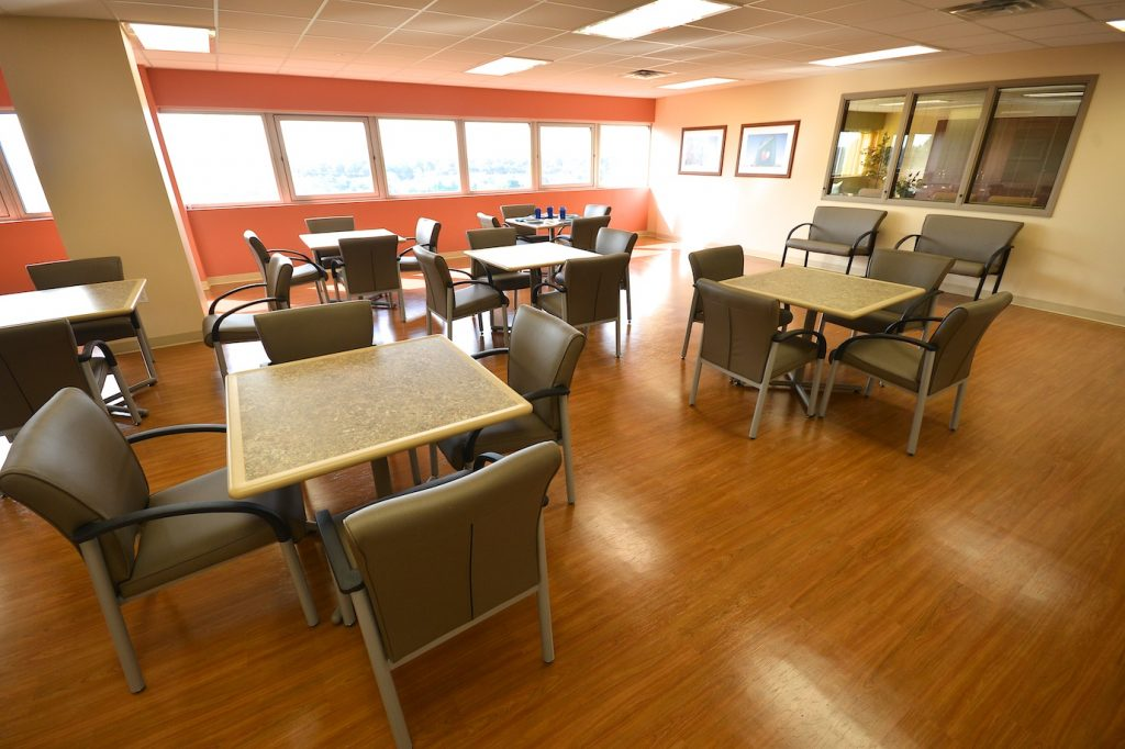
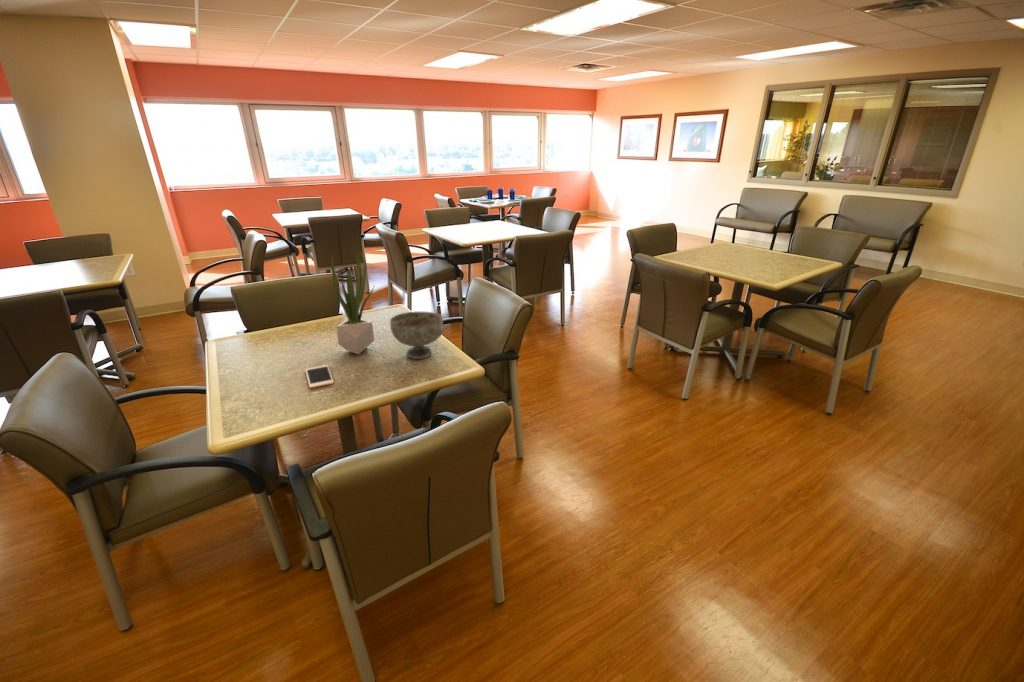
+ bowl (418, 335)
+ cell phone (319, 375)
+ potted plant (353, 302)
